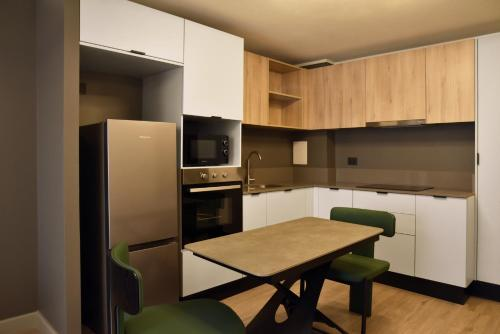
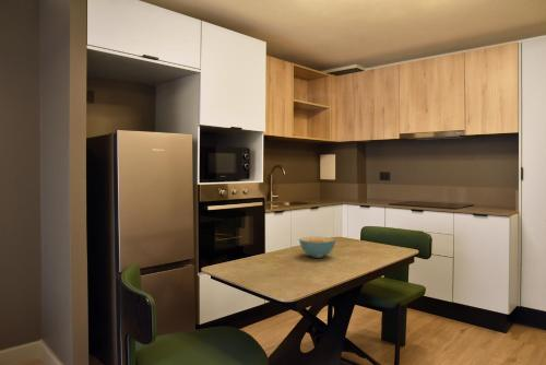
+ cereal bowl (317, 247)
